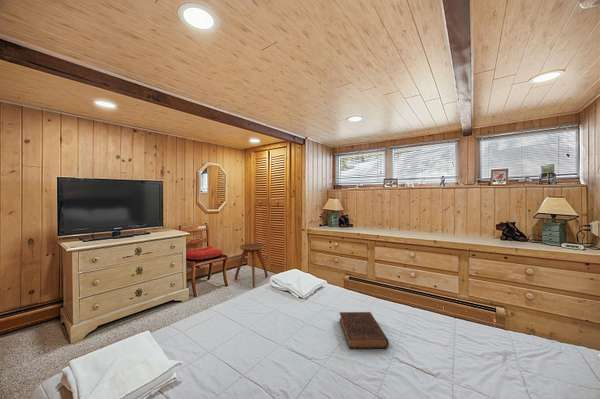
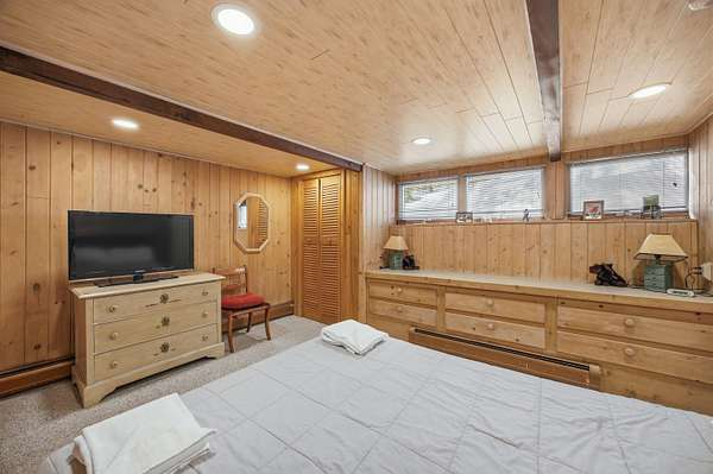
- stool (252, 262)
- book (361, 328)
